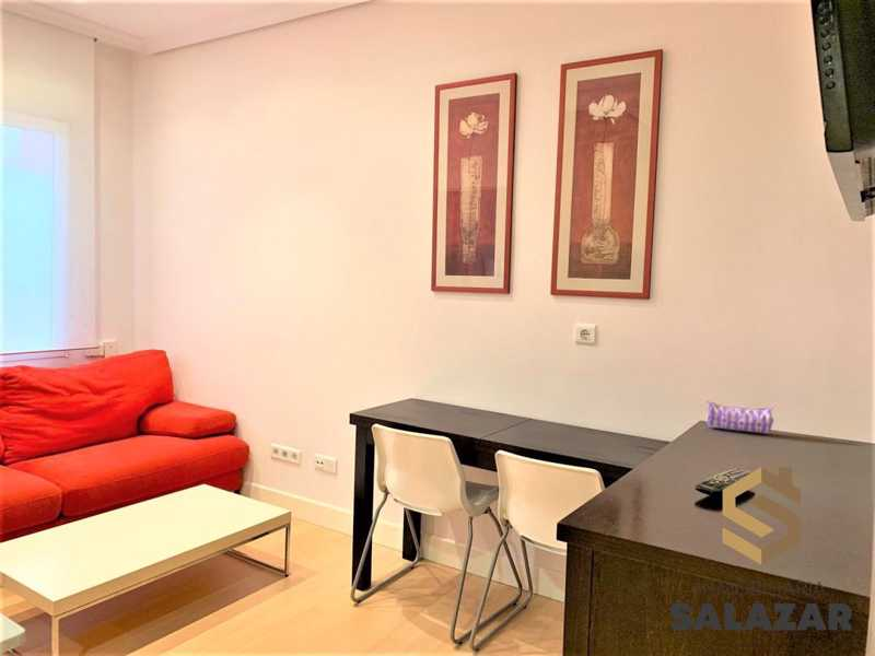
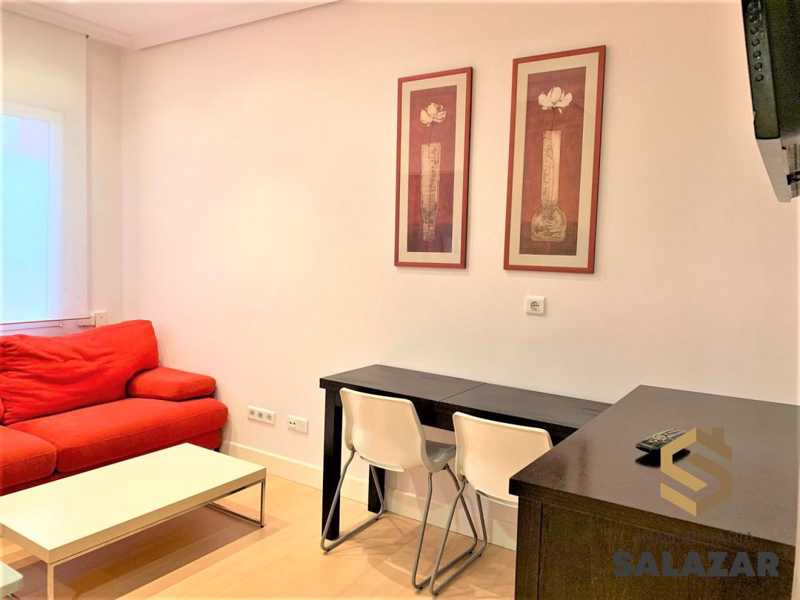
- pencil case (739, 417)
